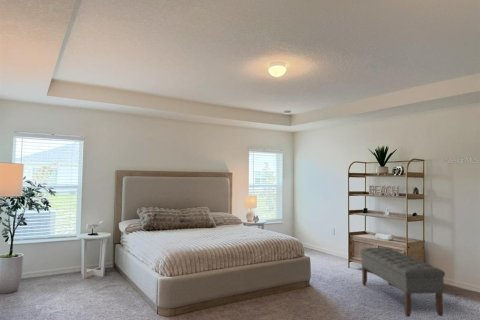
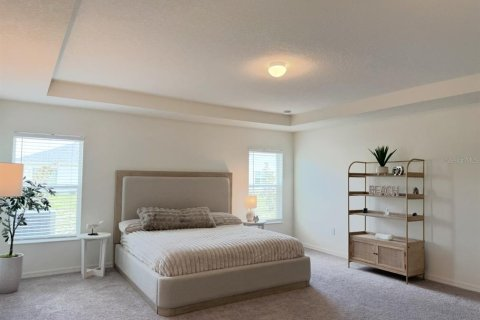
- bench (397, 277)
